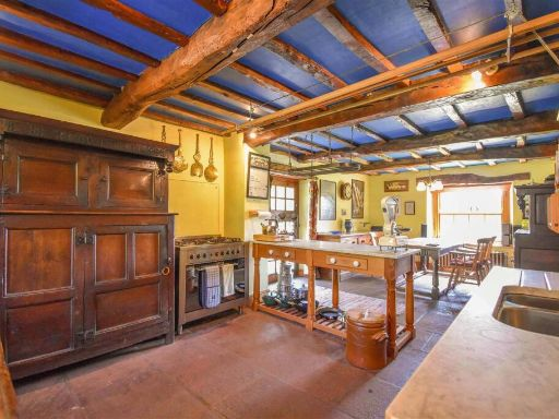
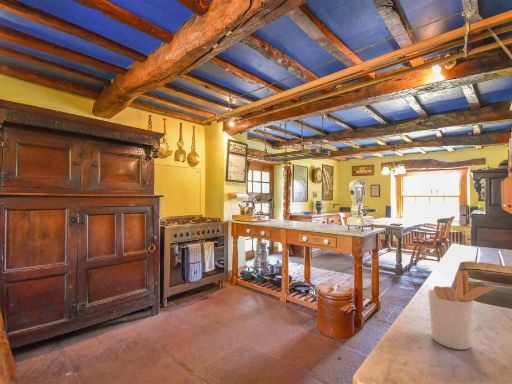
+ utensil holder (460, 310)
